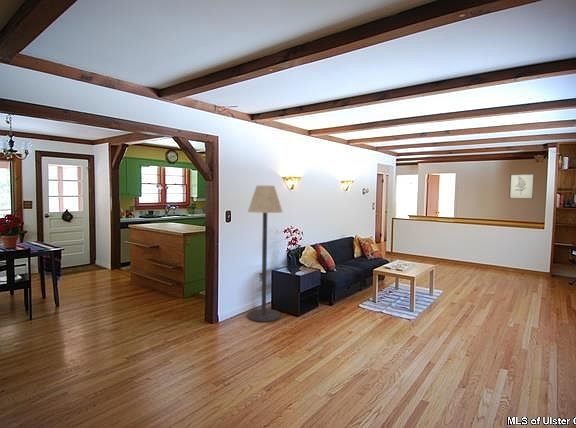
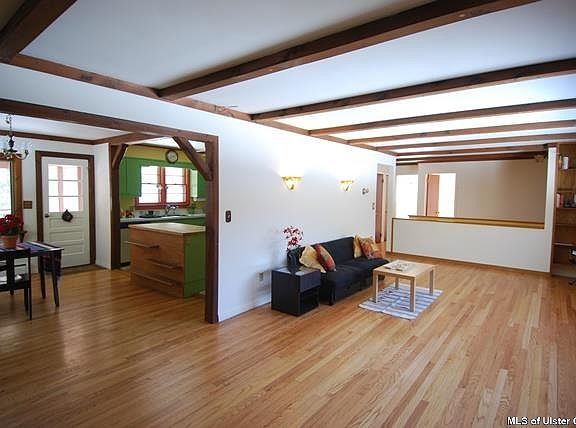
- wall art (521, 186)
- floor lamp (264, 251)
